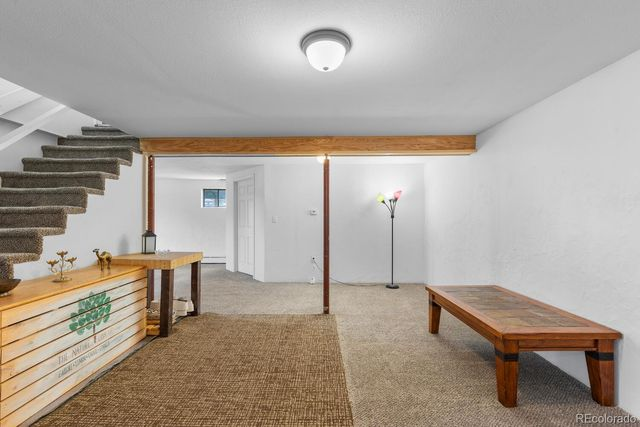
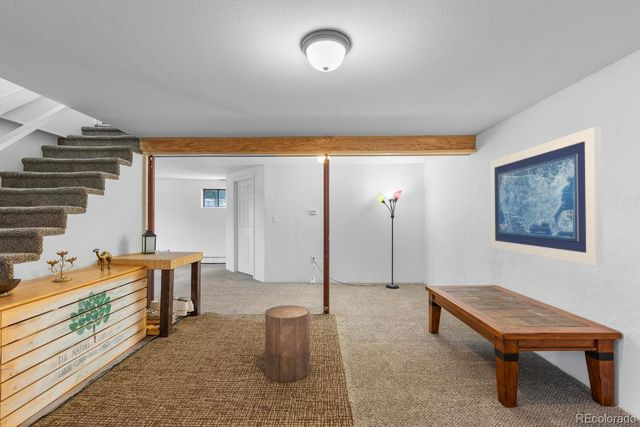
+ stool (287, 341)
+ wall art (533, 201)
